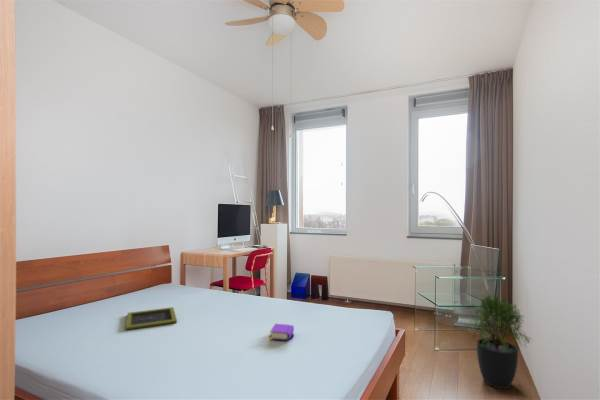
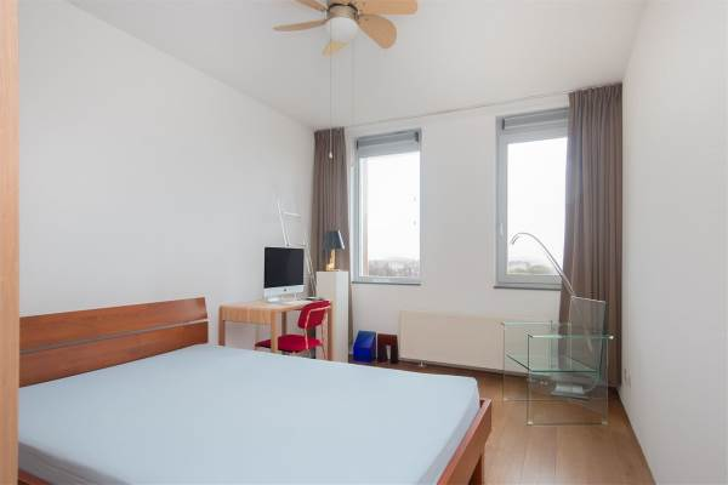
- potted plant (498, 337)
- tray (151, 317)
- book (281, 331)
